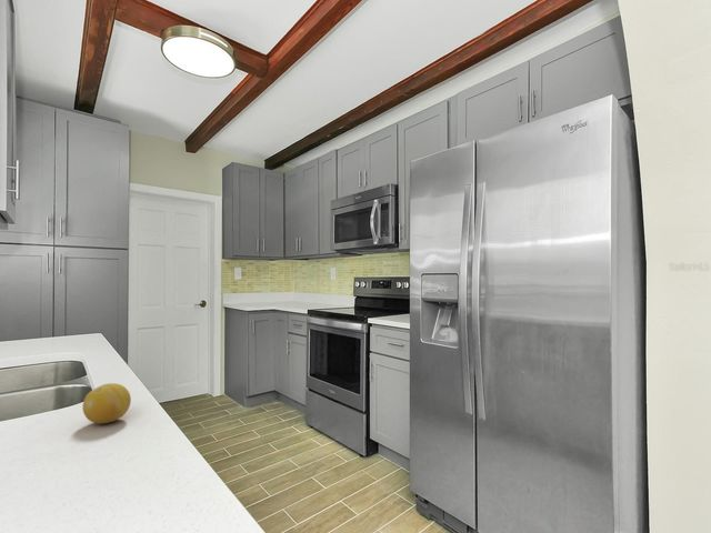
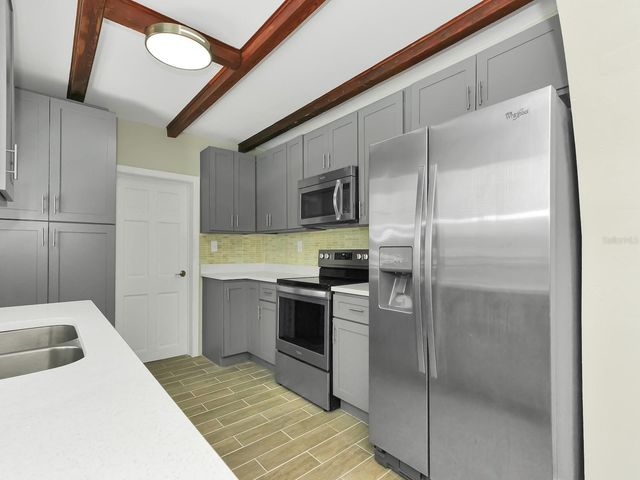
- fruit (107, 403)
